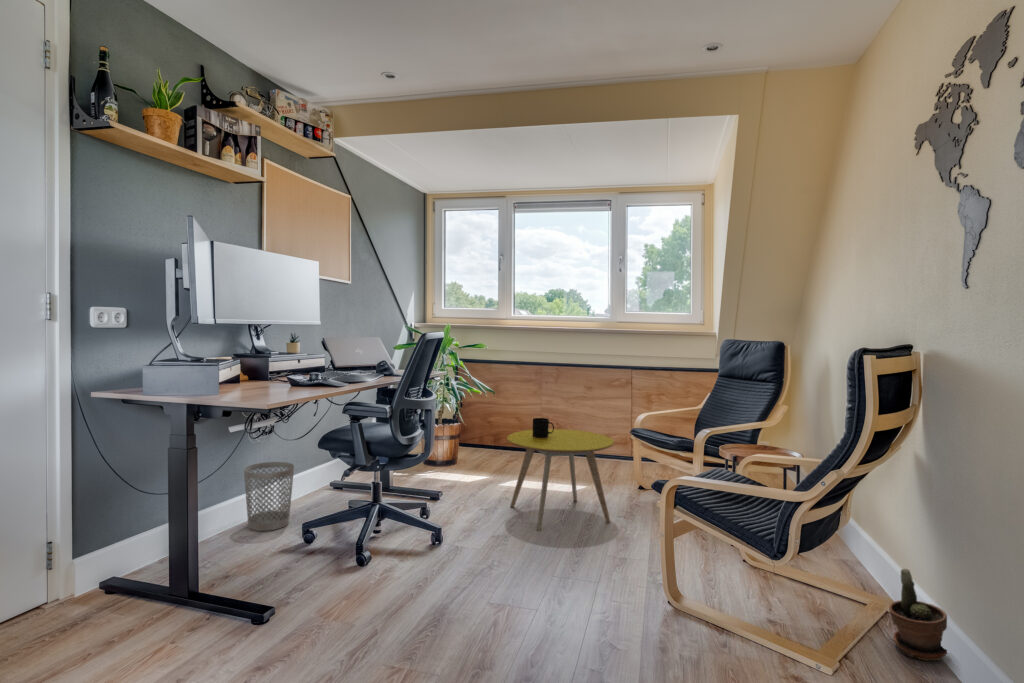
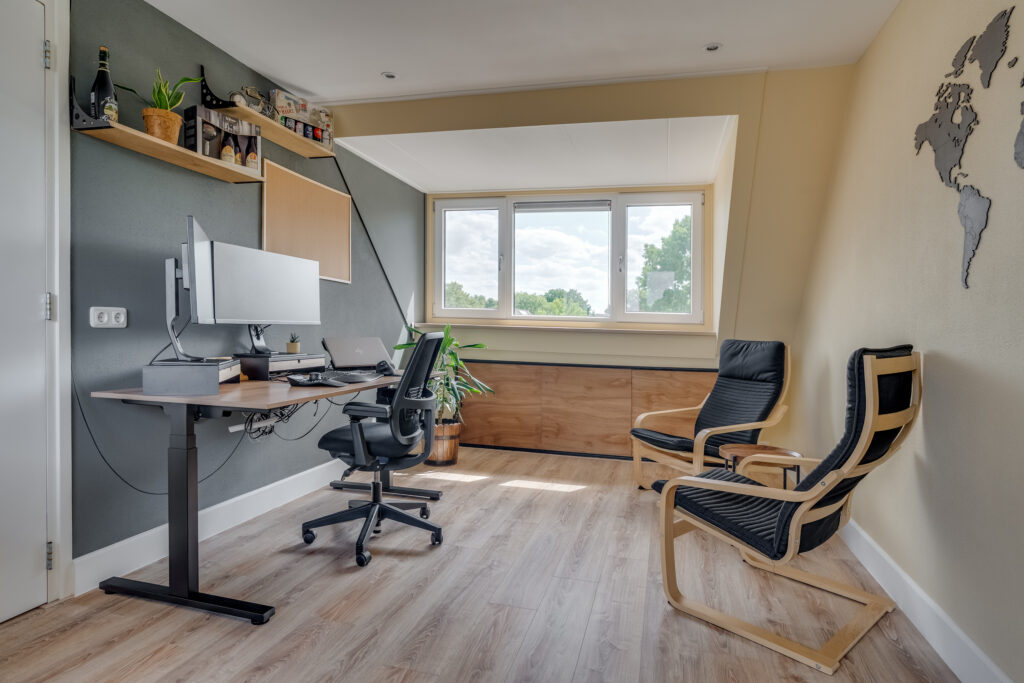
- side table (548, 476)
- potted plant (919, 613)
- wastebasket (268, 496)
- mug (543, 427)
